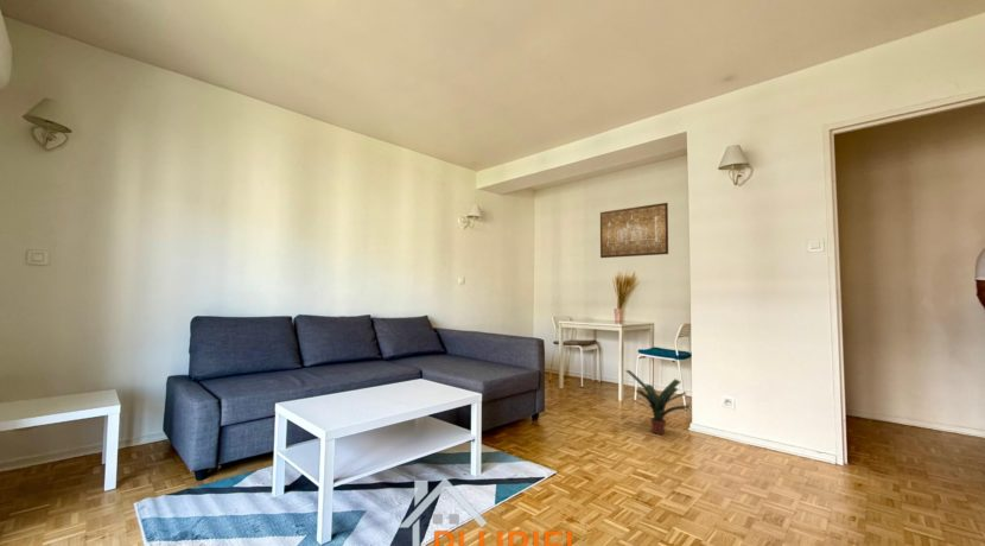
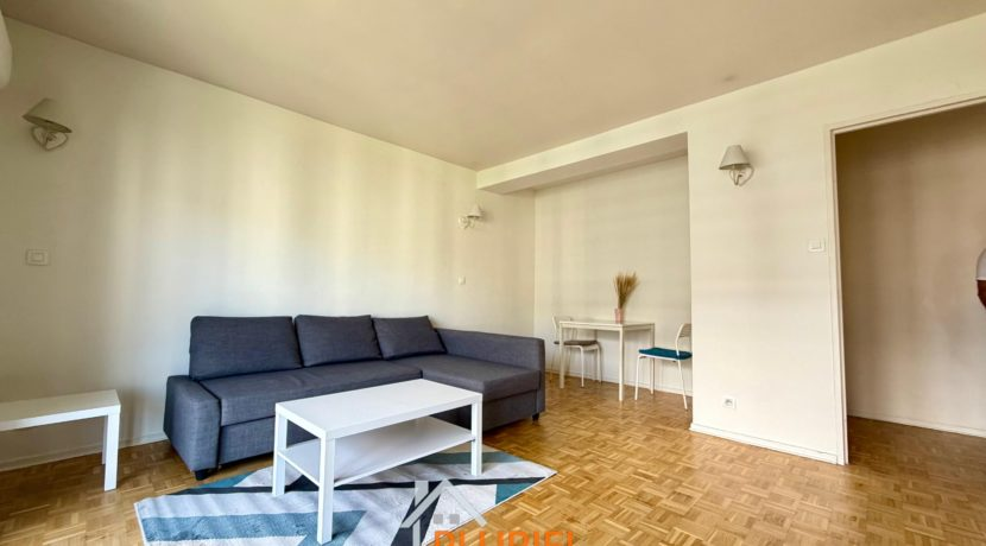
- wall art (631, 231)
- potted plant (655, 402)
